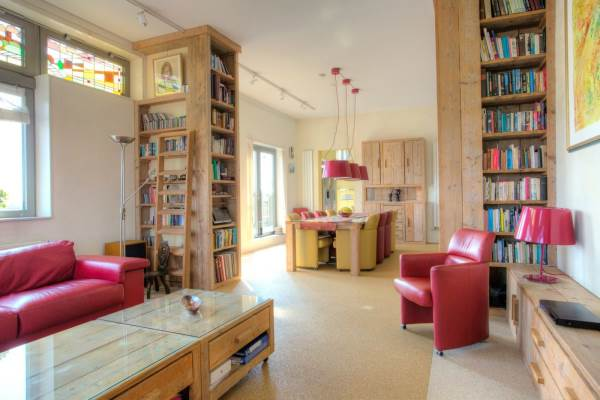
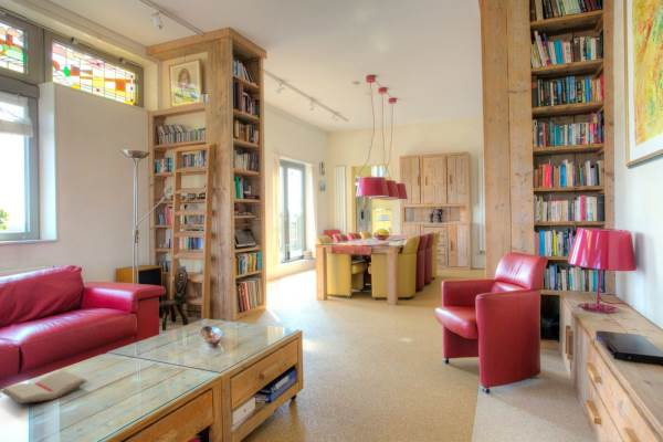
+ paperback book (44, 387)
